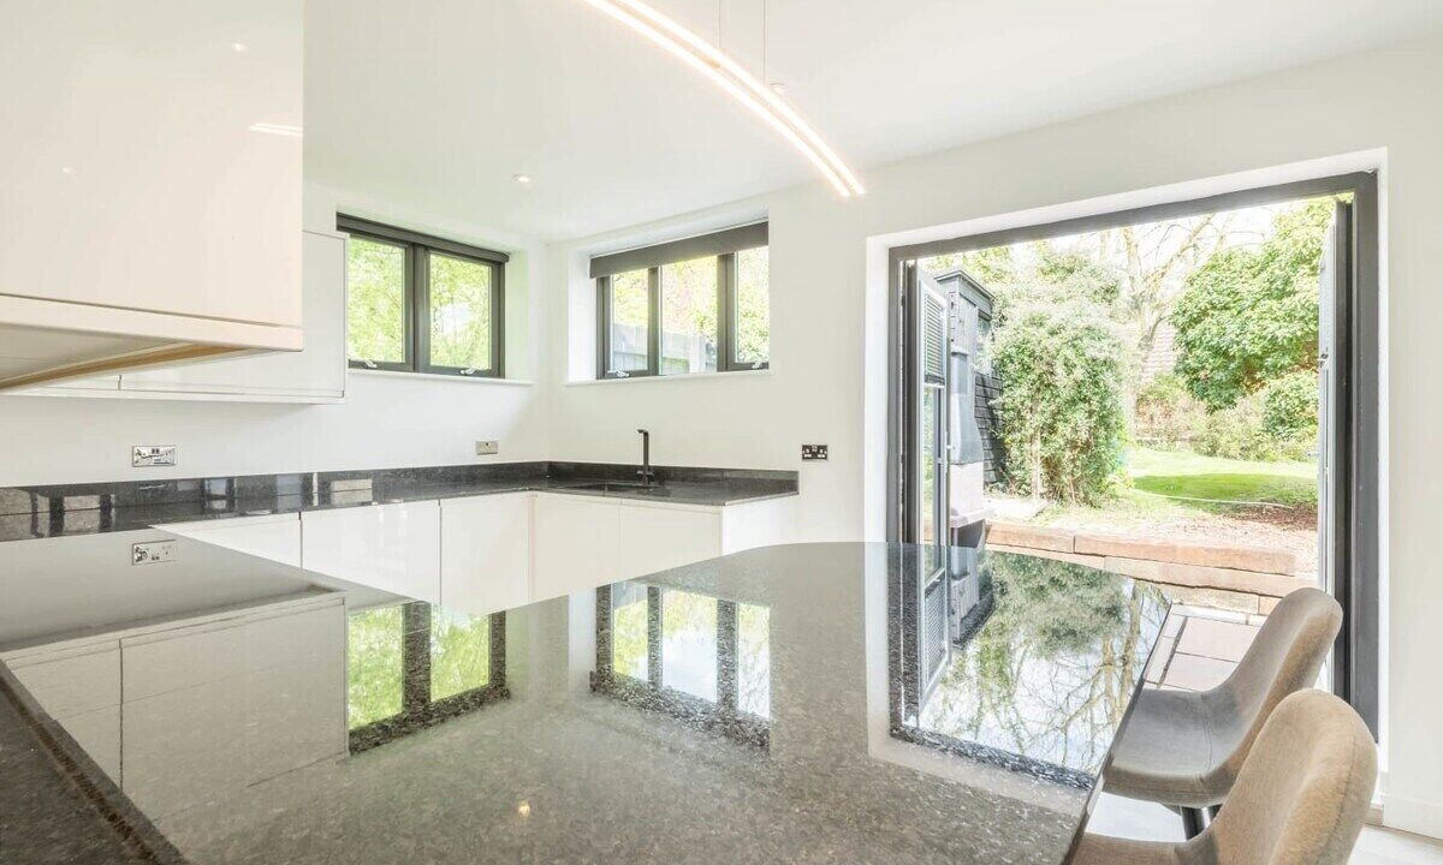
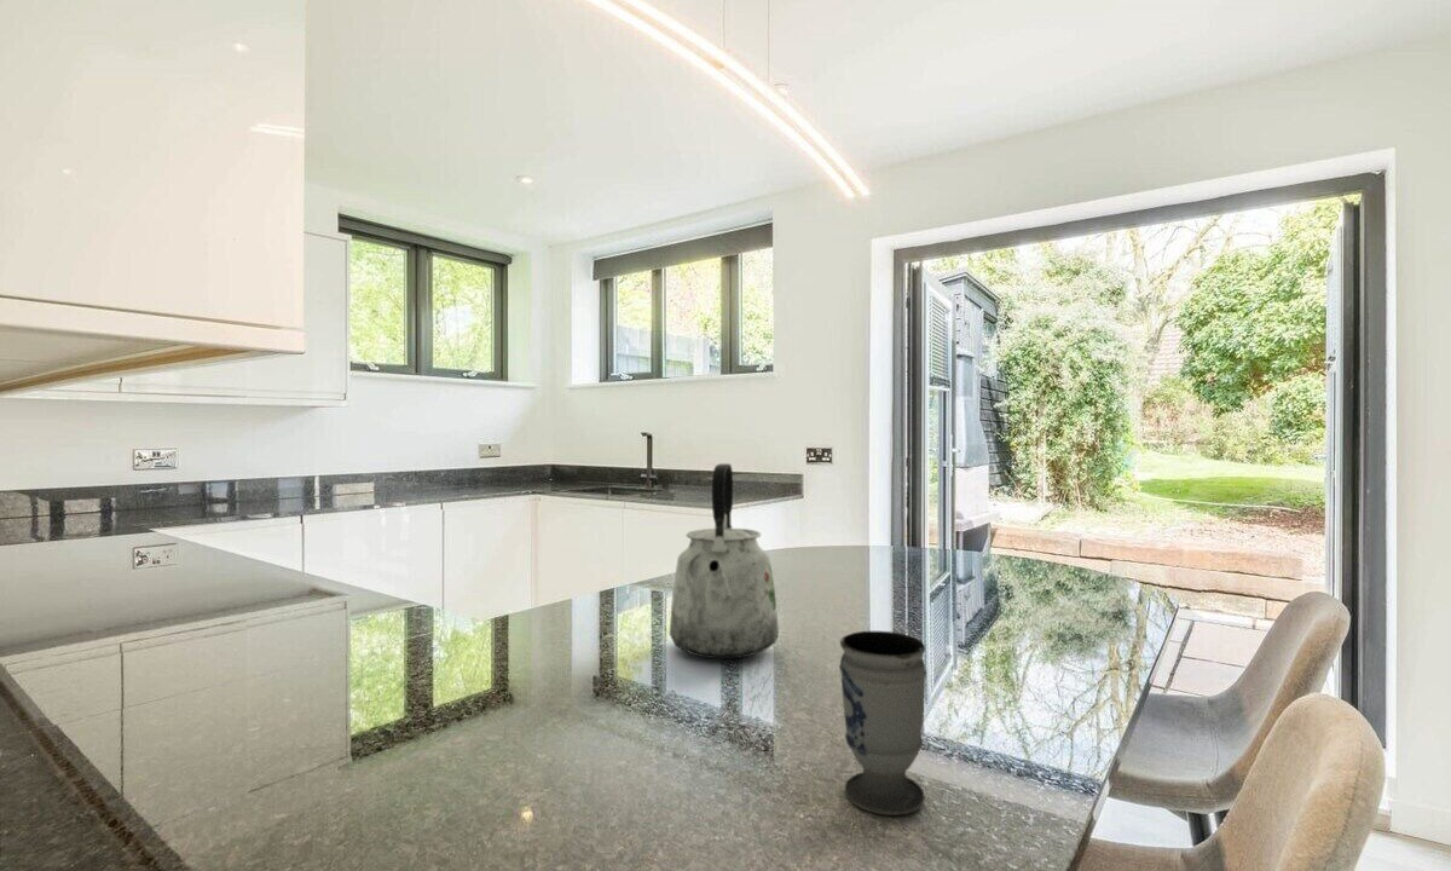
+ kettle (721, 560)
+ cup (883, 717)
